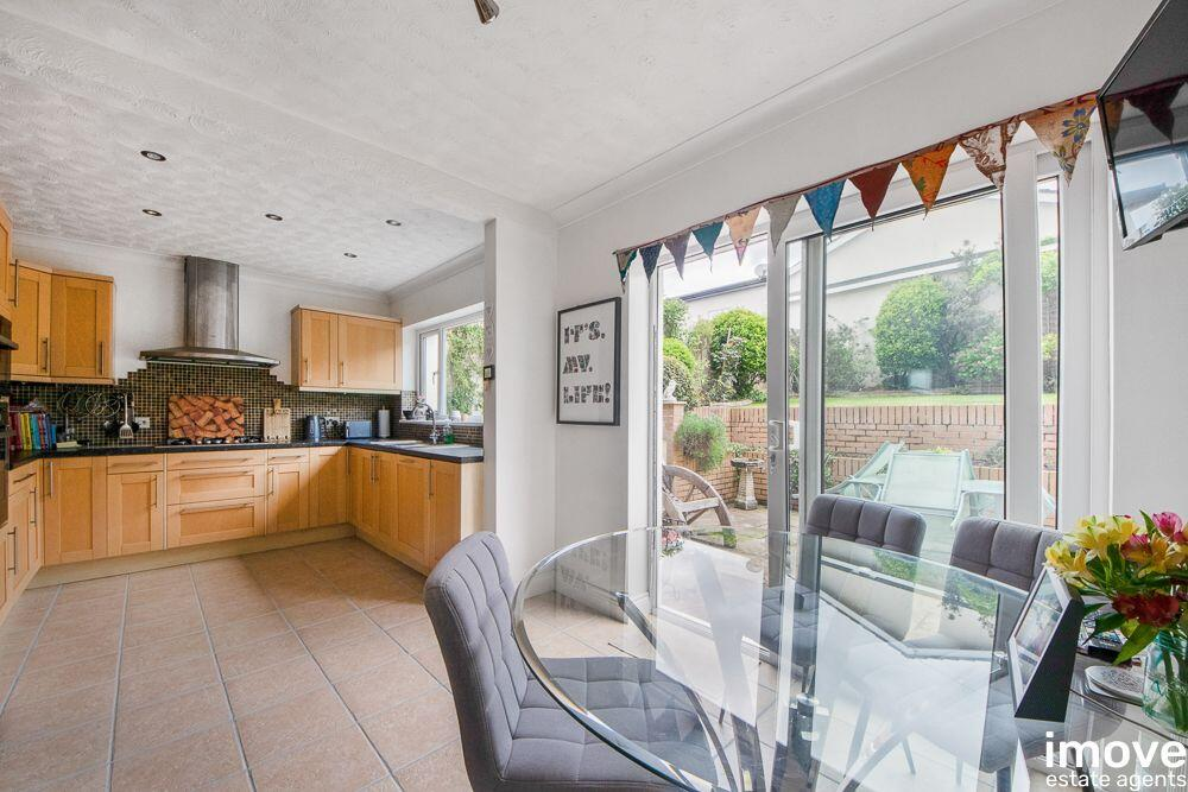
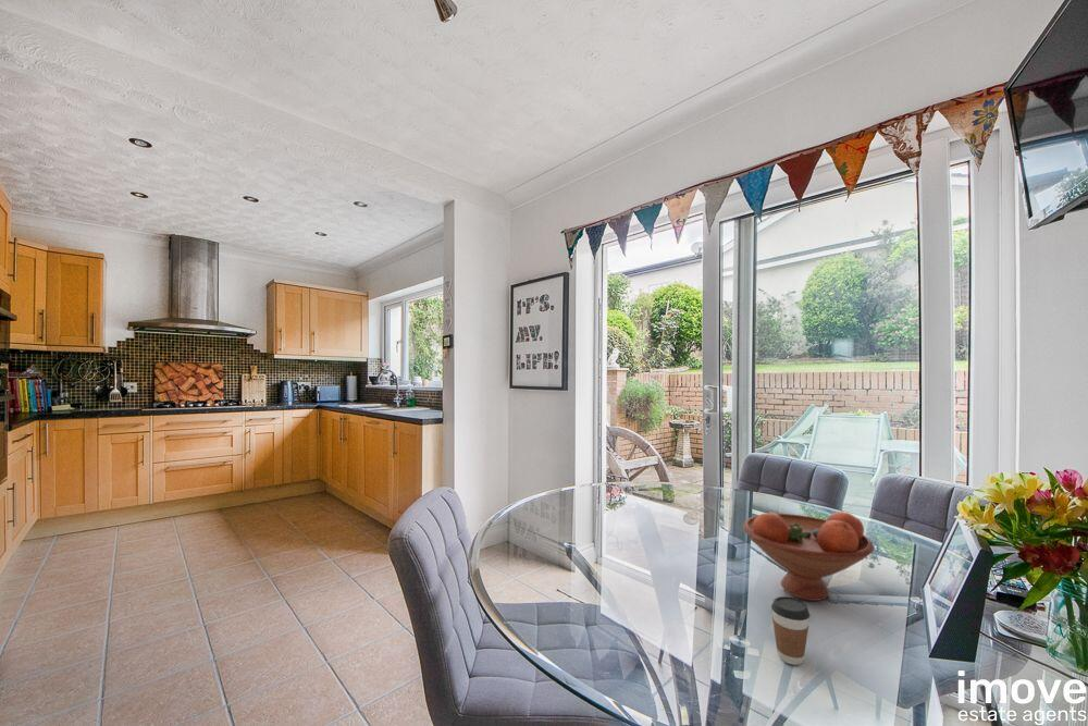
+ fruit bowl (804, 550)
+ coffee cup (790, 630)
